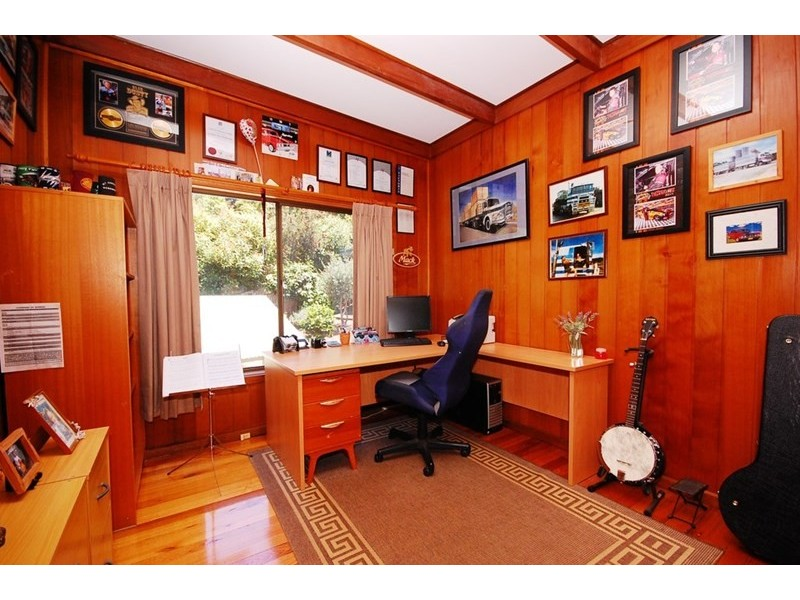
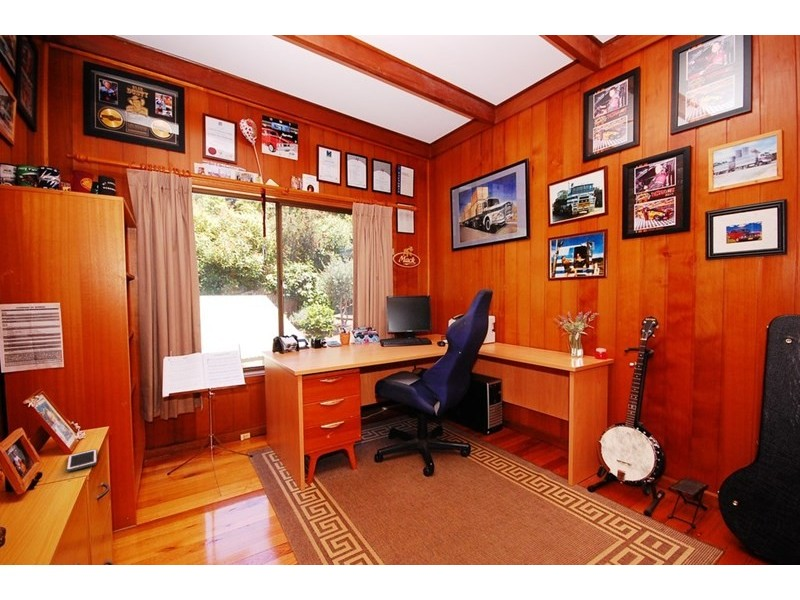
+ cell phone (82, 459)
